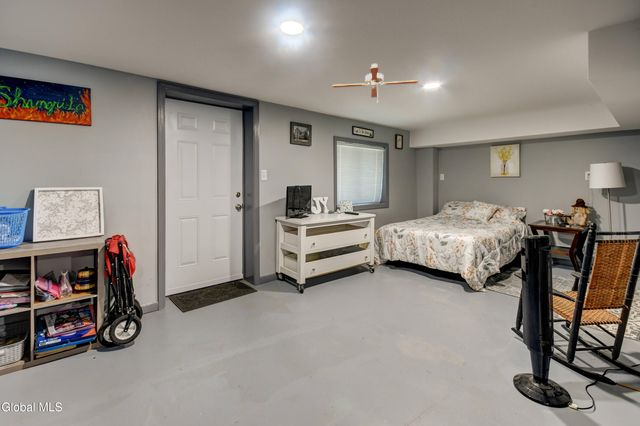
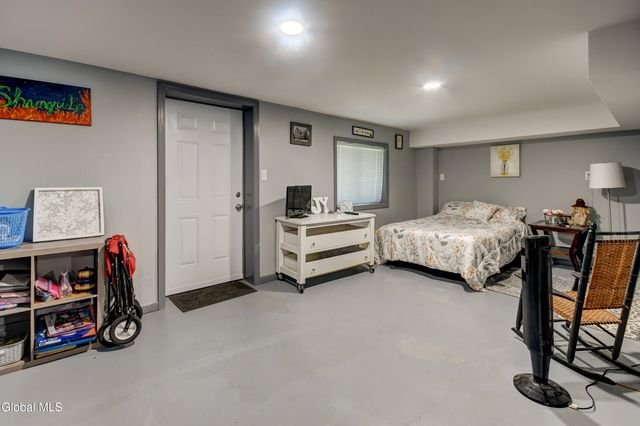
- ceiling fan (374, 83)
